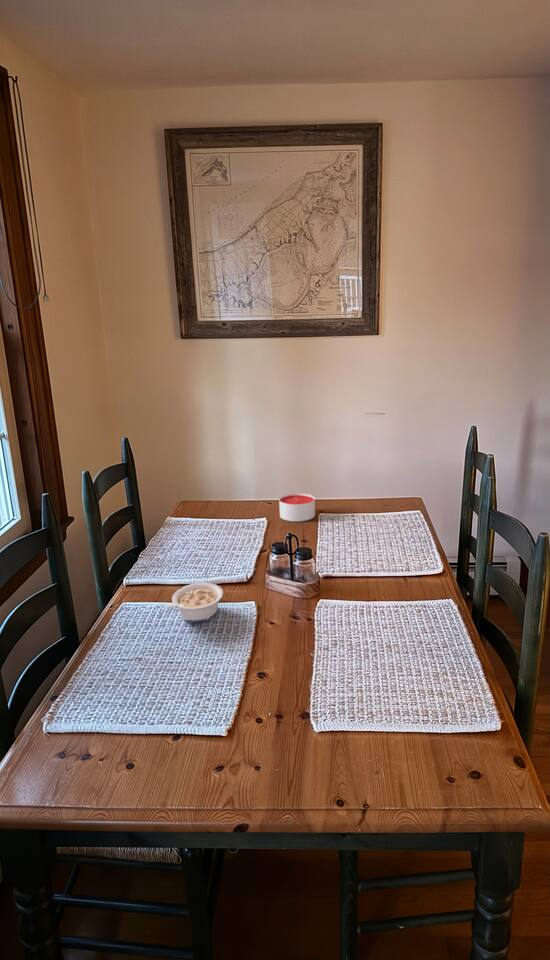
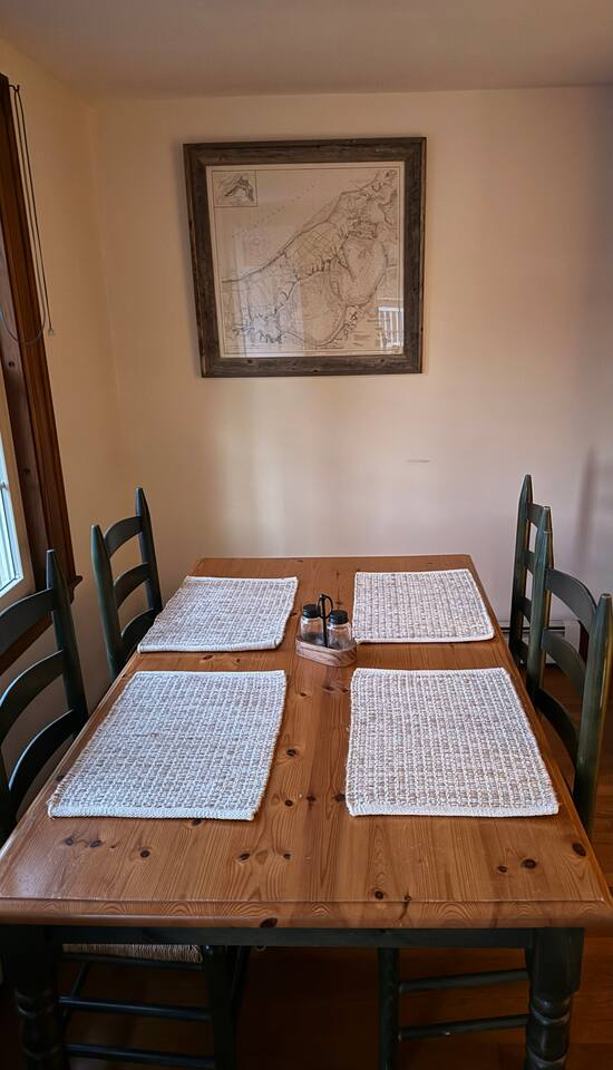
- legume (197, 603)
- candle (297, 506)
